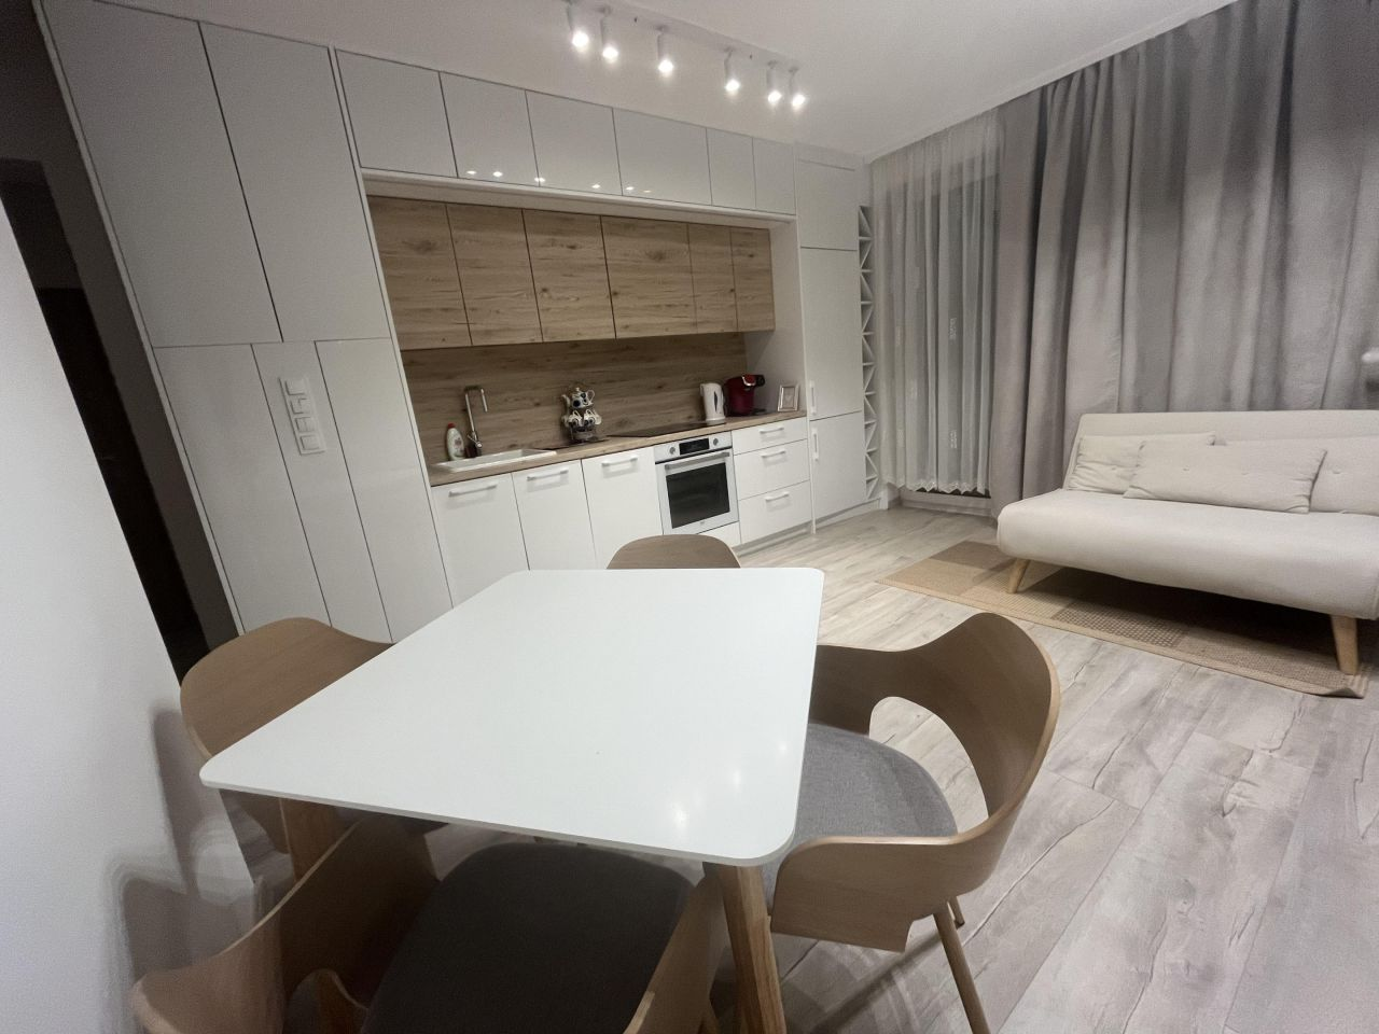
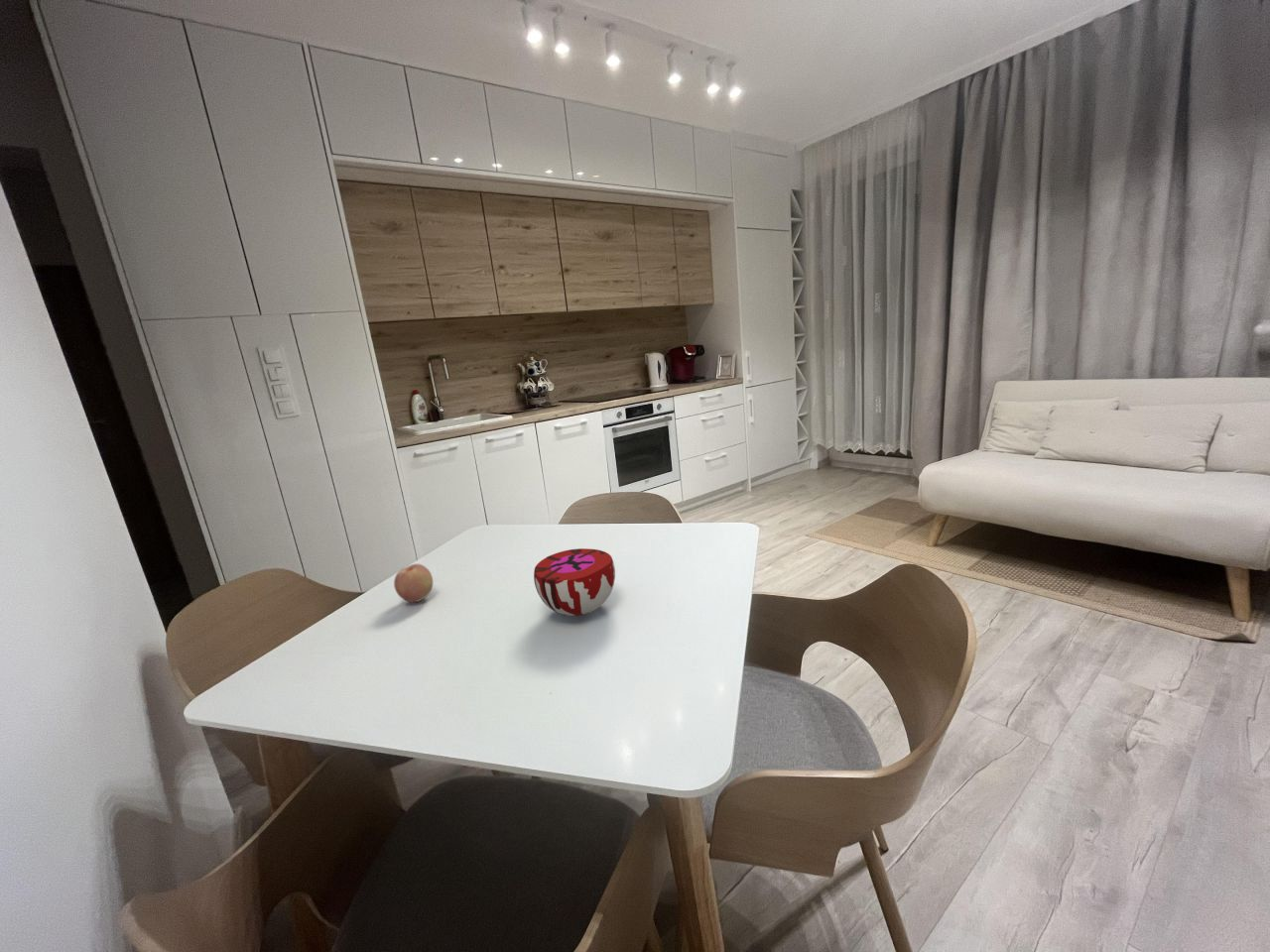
+ fruit (414, 583)
+ decorative bowl (576, 586)
